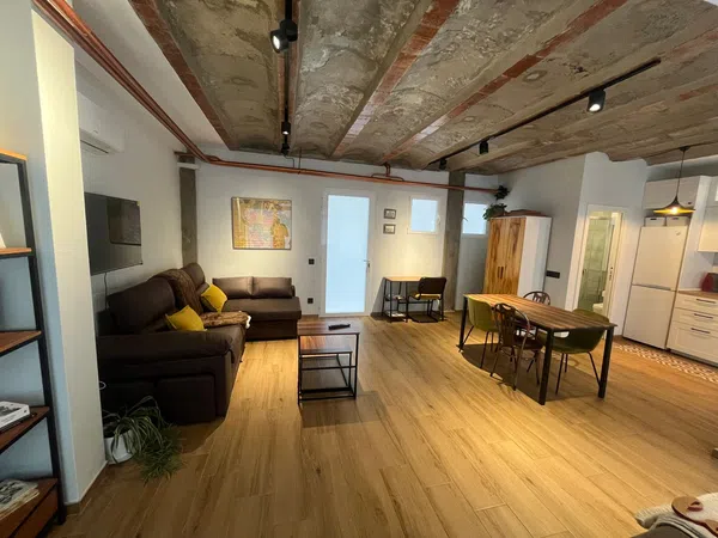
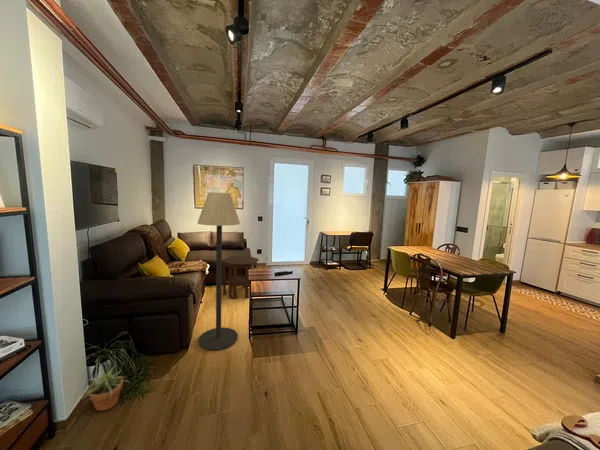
+ potted plant (107, 386)
+ floor lamp (219, 268)
+ side table (240, 276)
